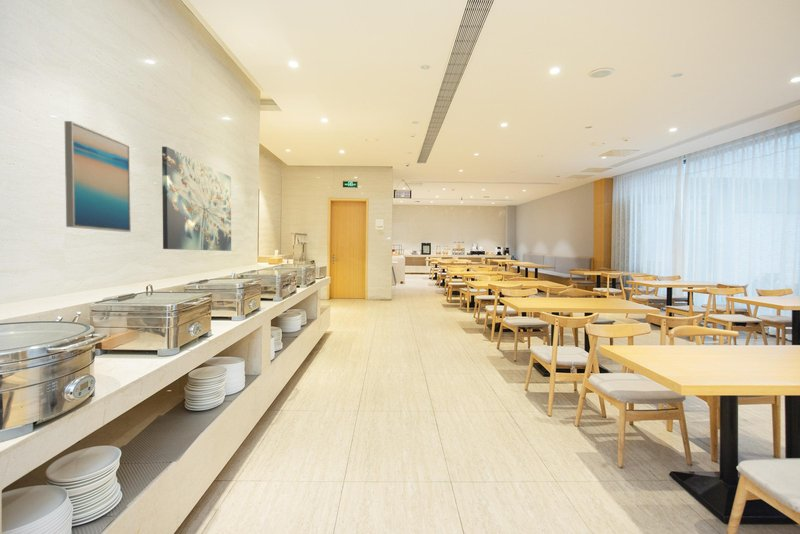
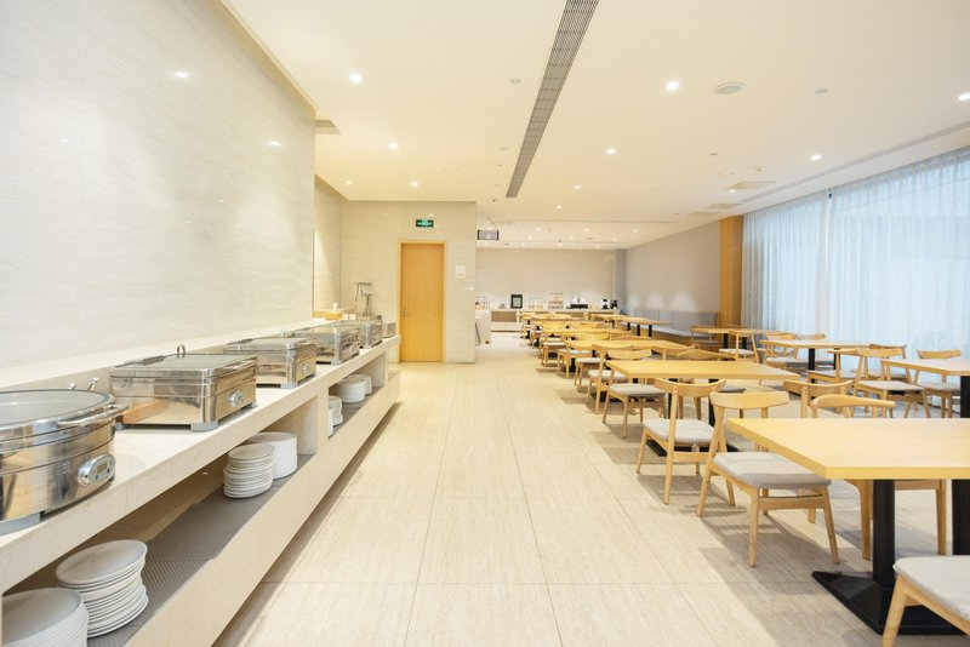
- wall art (202, 207)
- wall art (101, 182)
